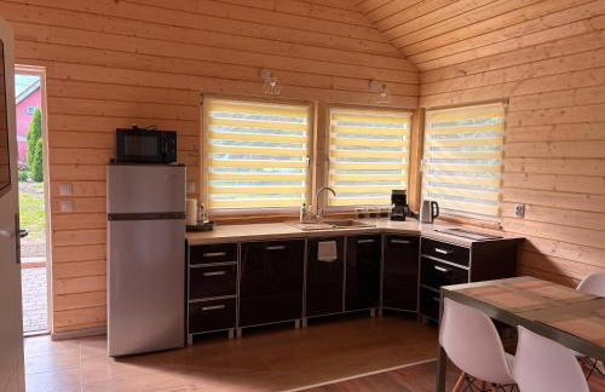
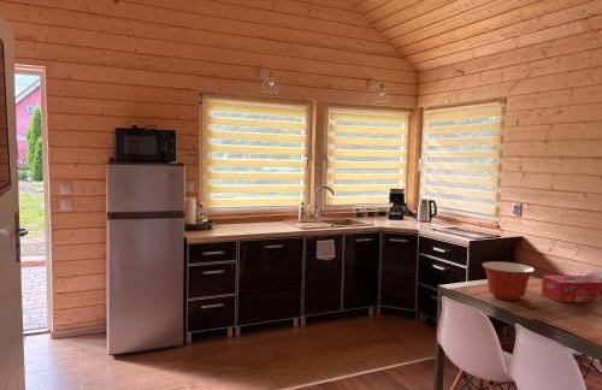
+ tissue box (576, 288)
+ mixing bowl (507, 282)
